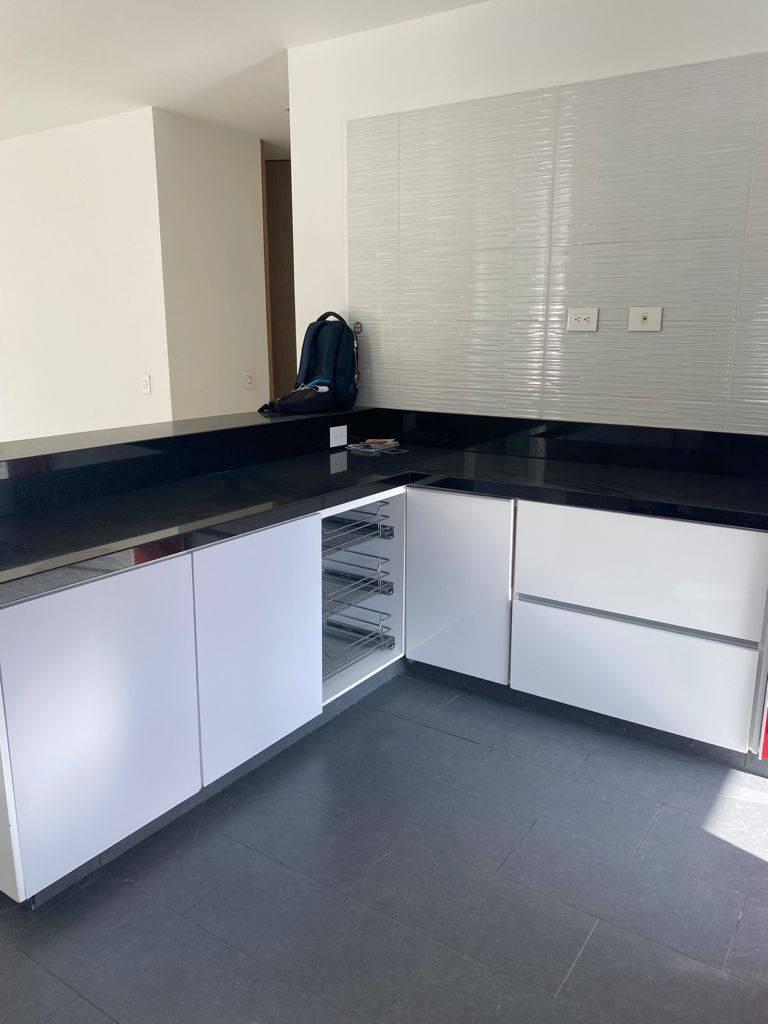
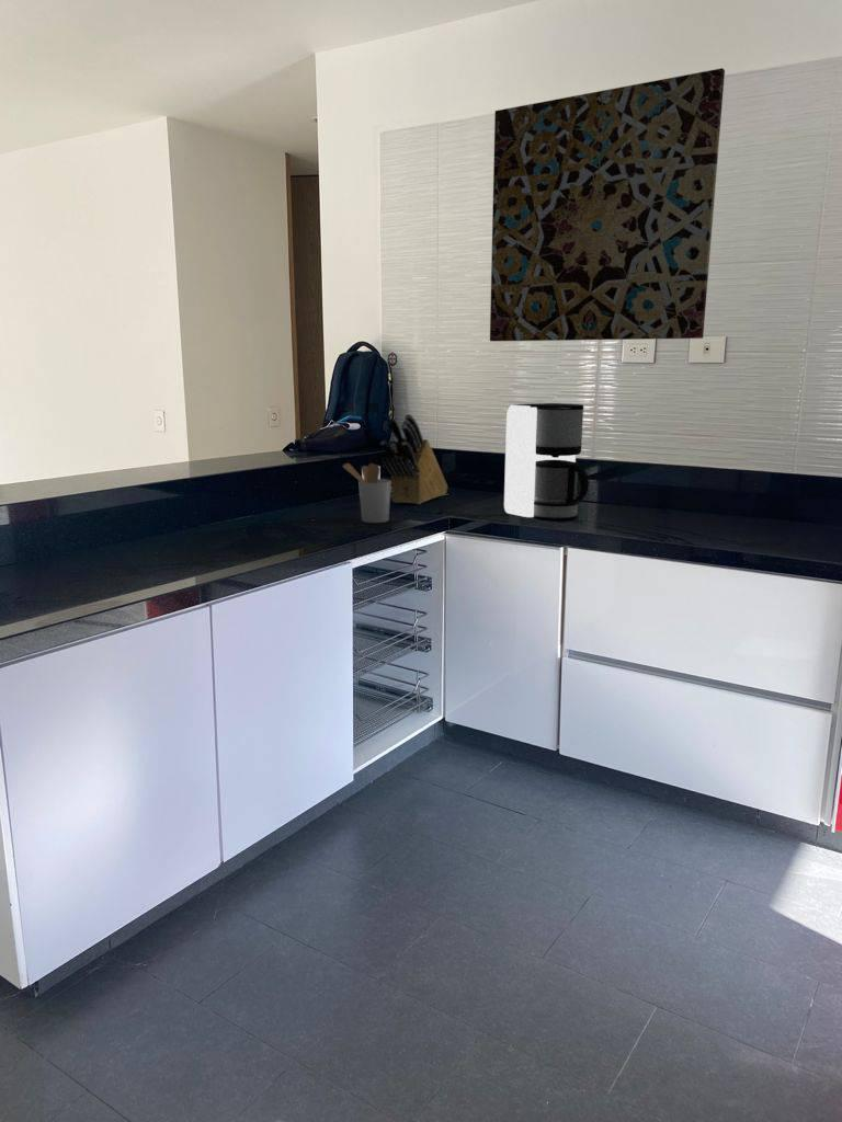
+ coffee maker (556, 461)
+ utensil holder (366, 491)
+ knife block (414, 457)
+ wall art (594, 219)
